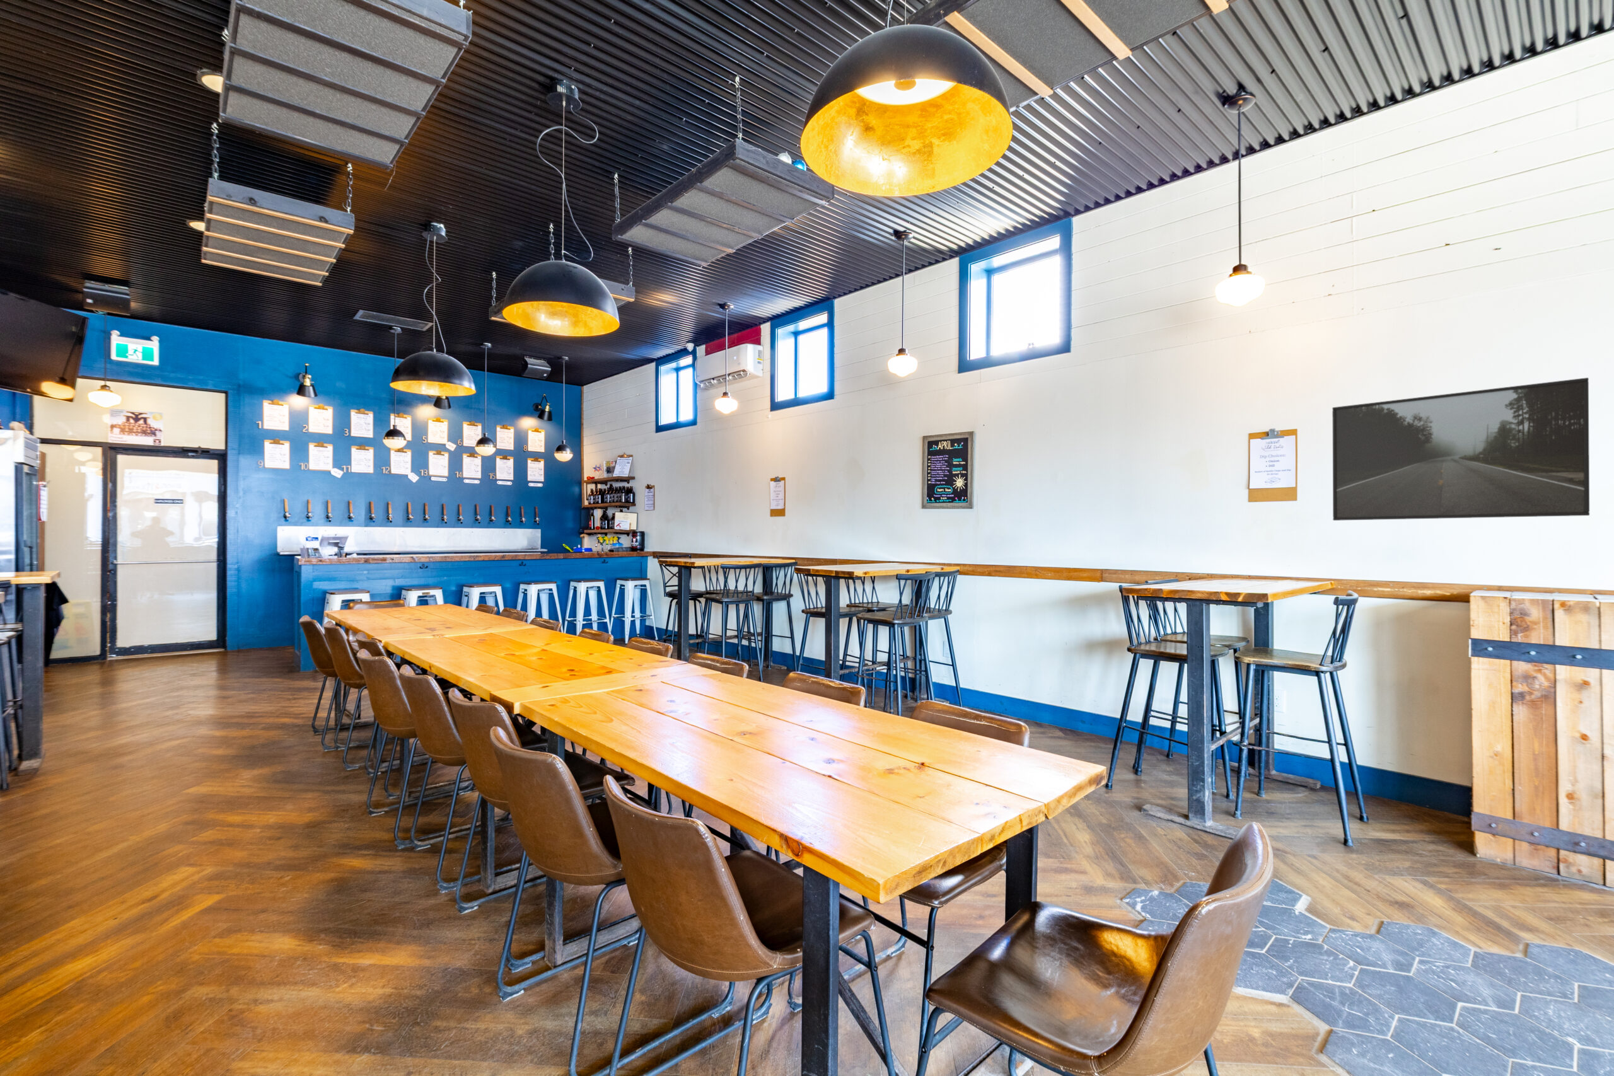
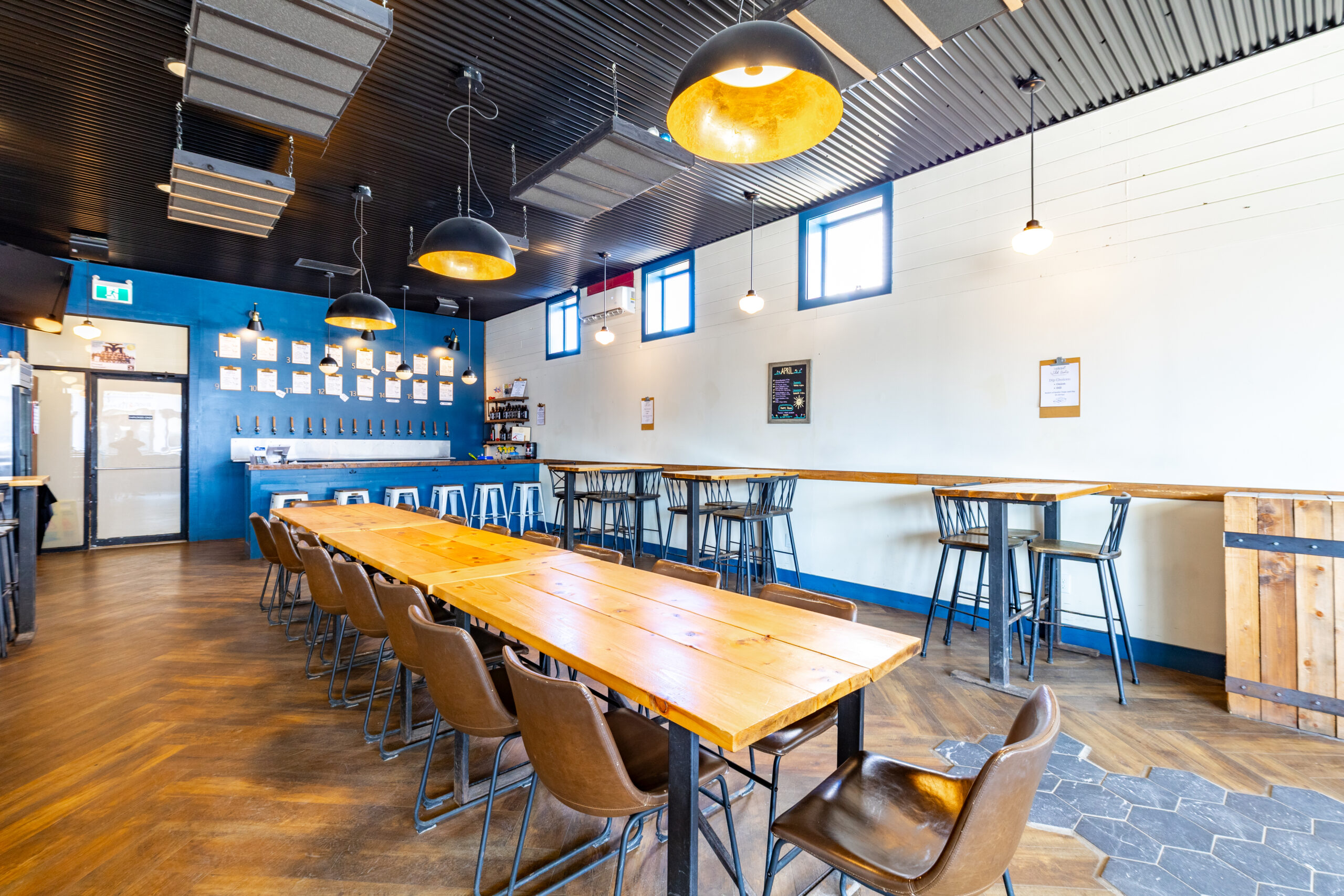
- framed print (1448, 456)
